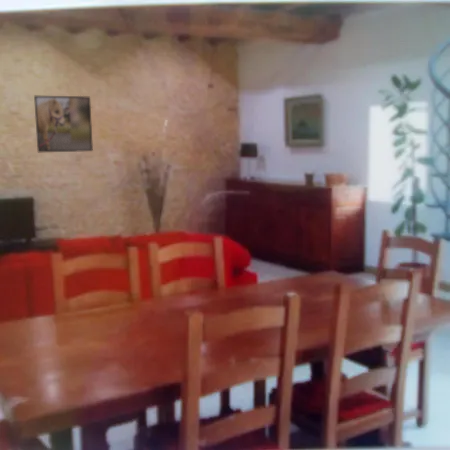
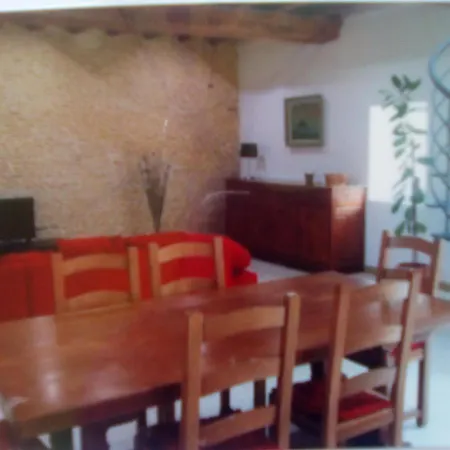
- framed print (64, 124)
